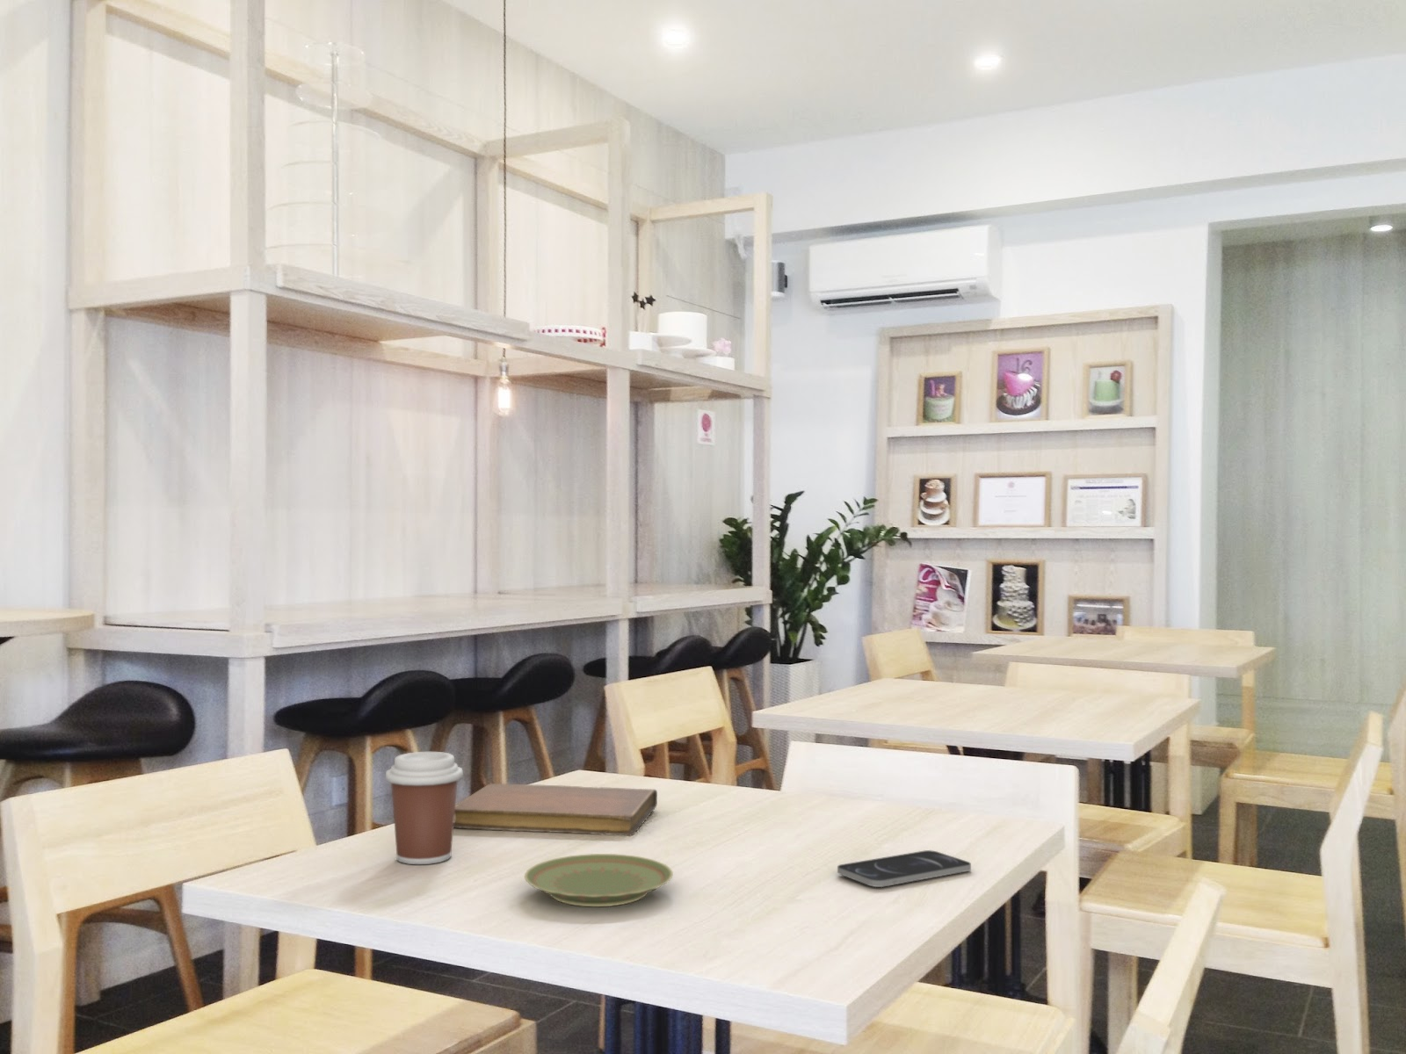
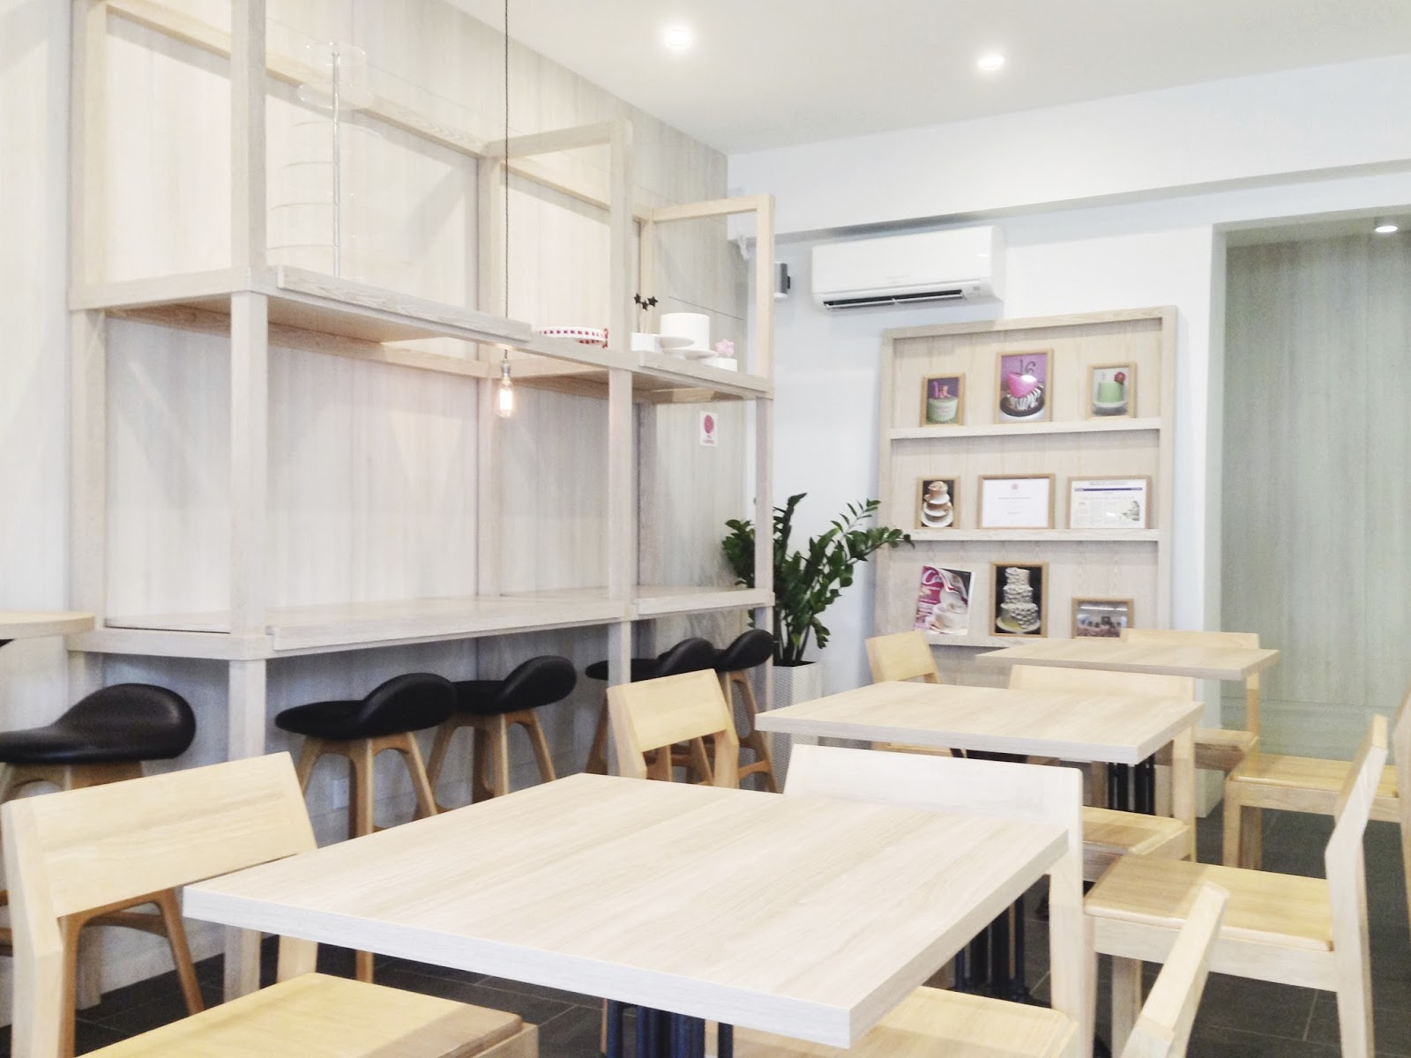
- plate (599, 882)
- coffee cup (424, 806)
- smartphone (904, 868)
- notebook (557, 807)
